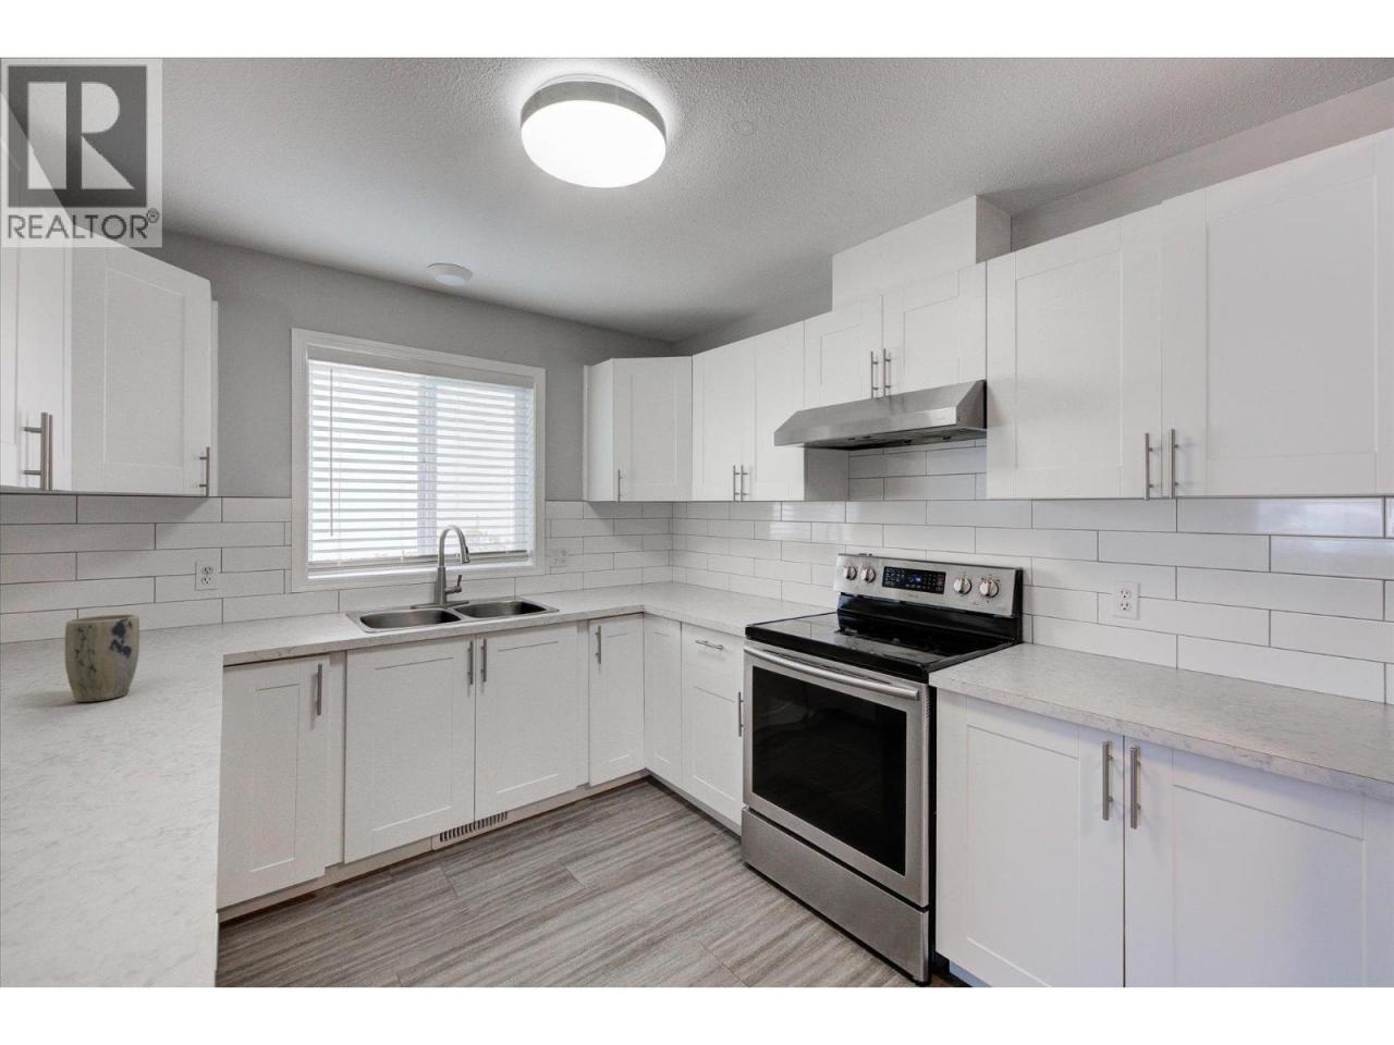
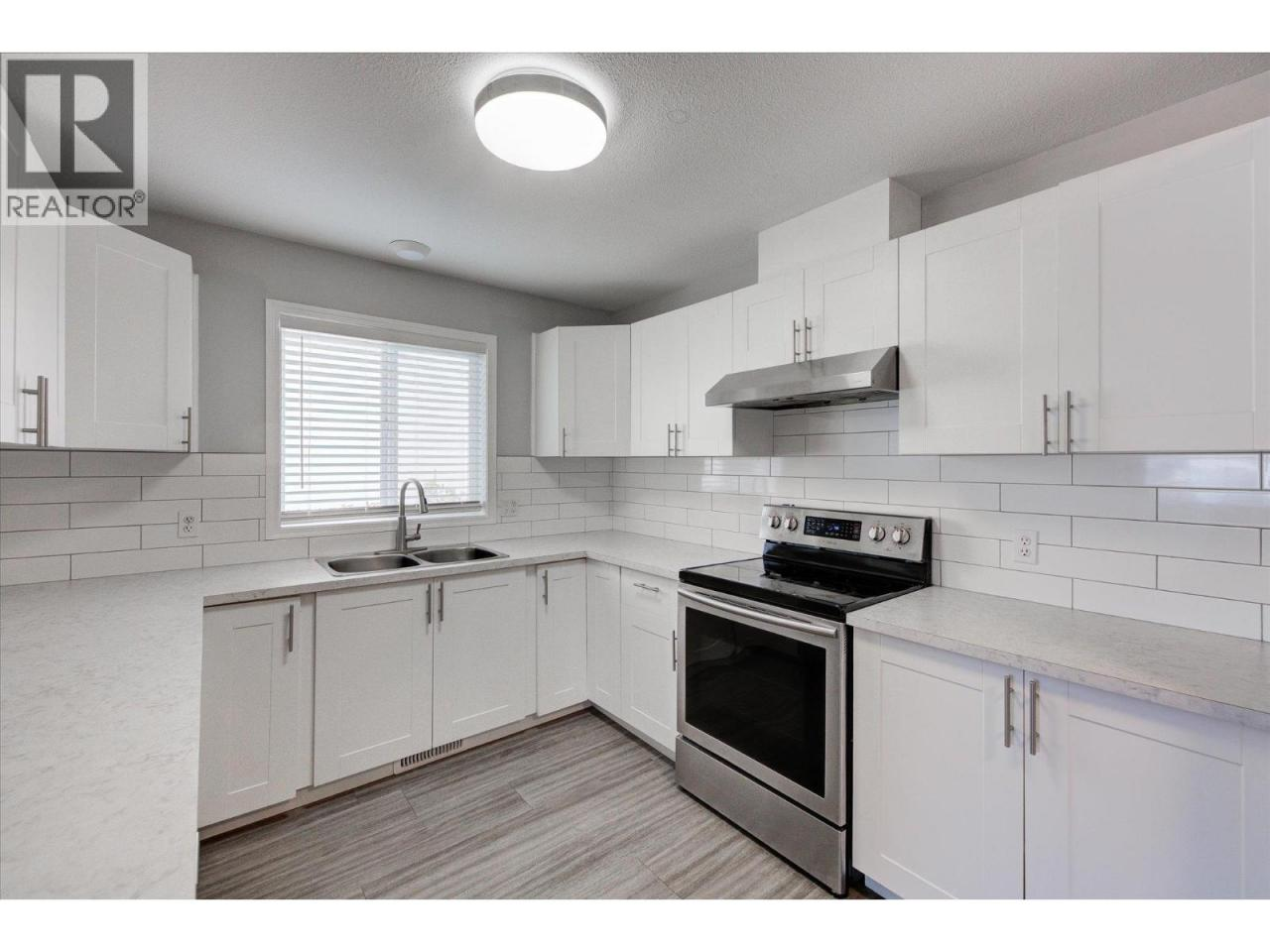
- plant pot (102, 656)
